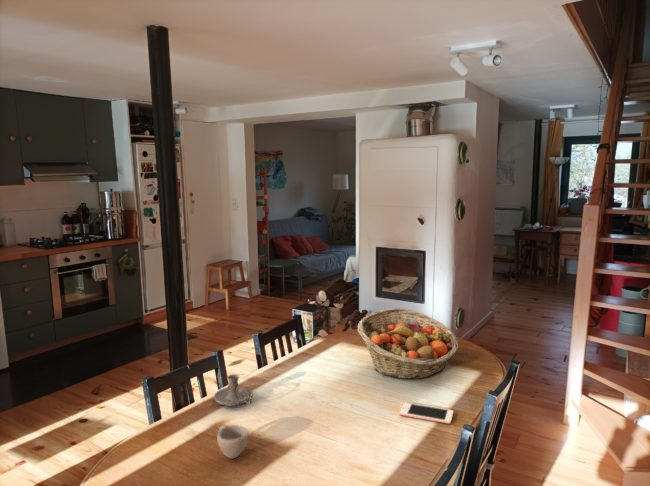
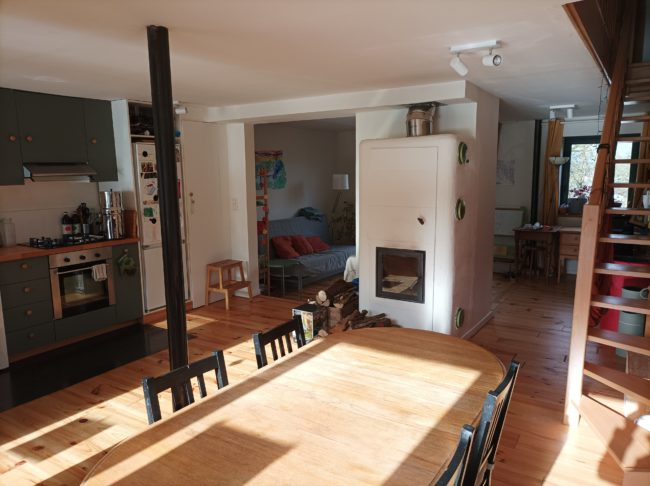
- candle holder (236, 389)
- fruit basket (407, 341)
- cell phone (426, 412)
- cup (230, 441)
